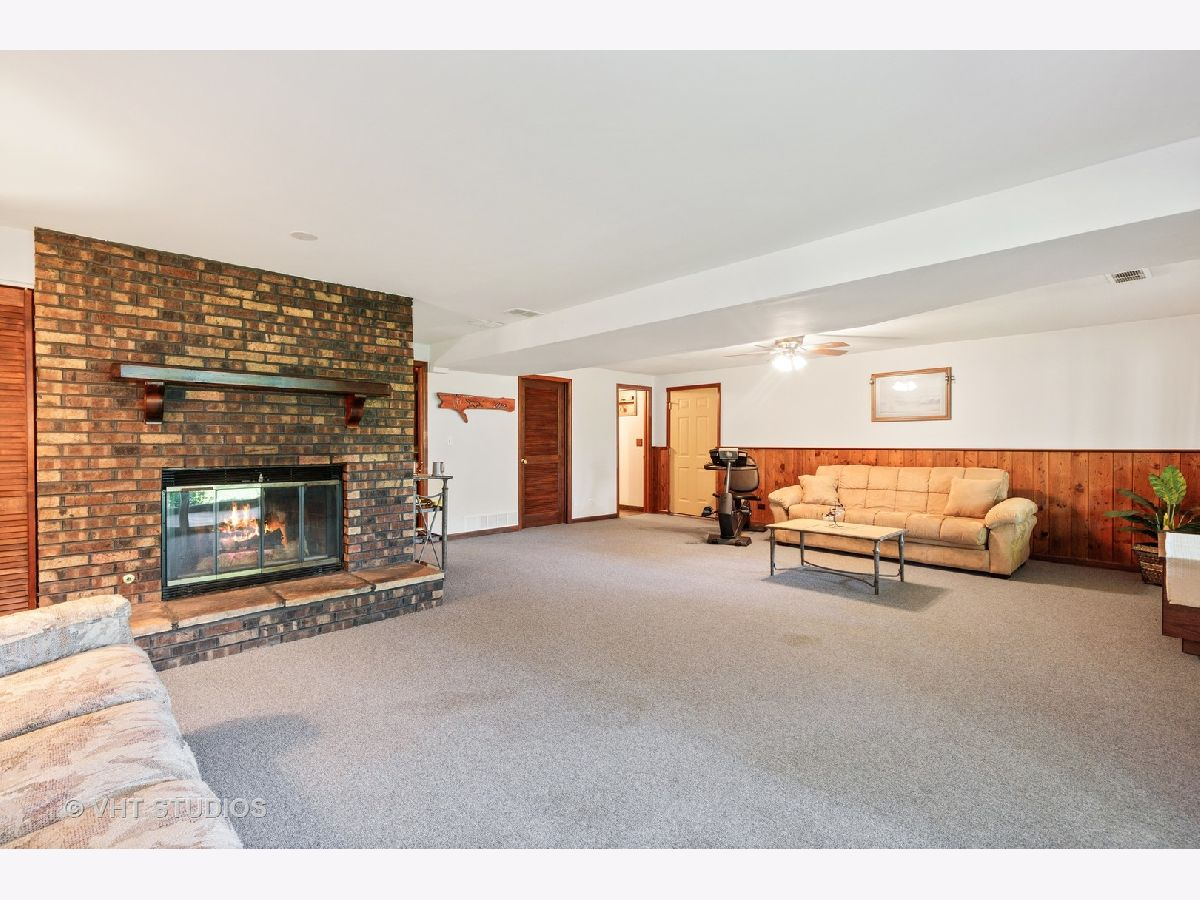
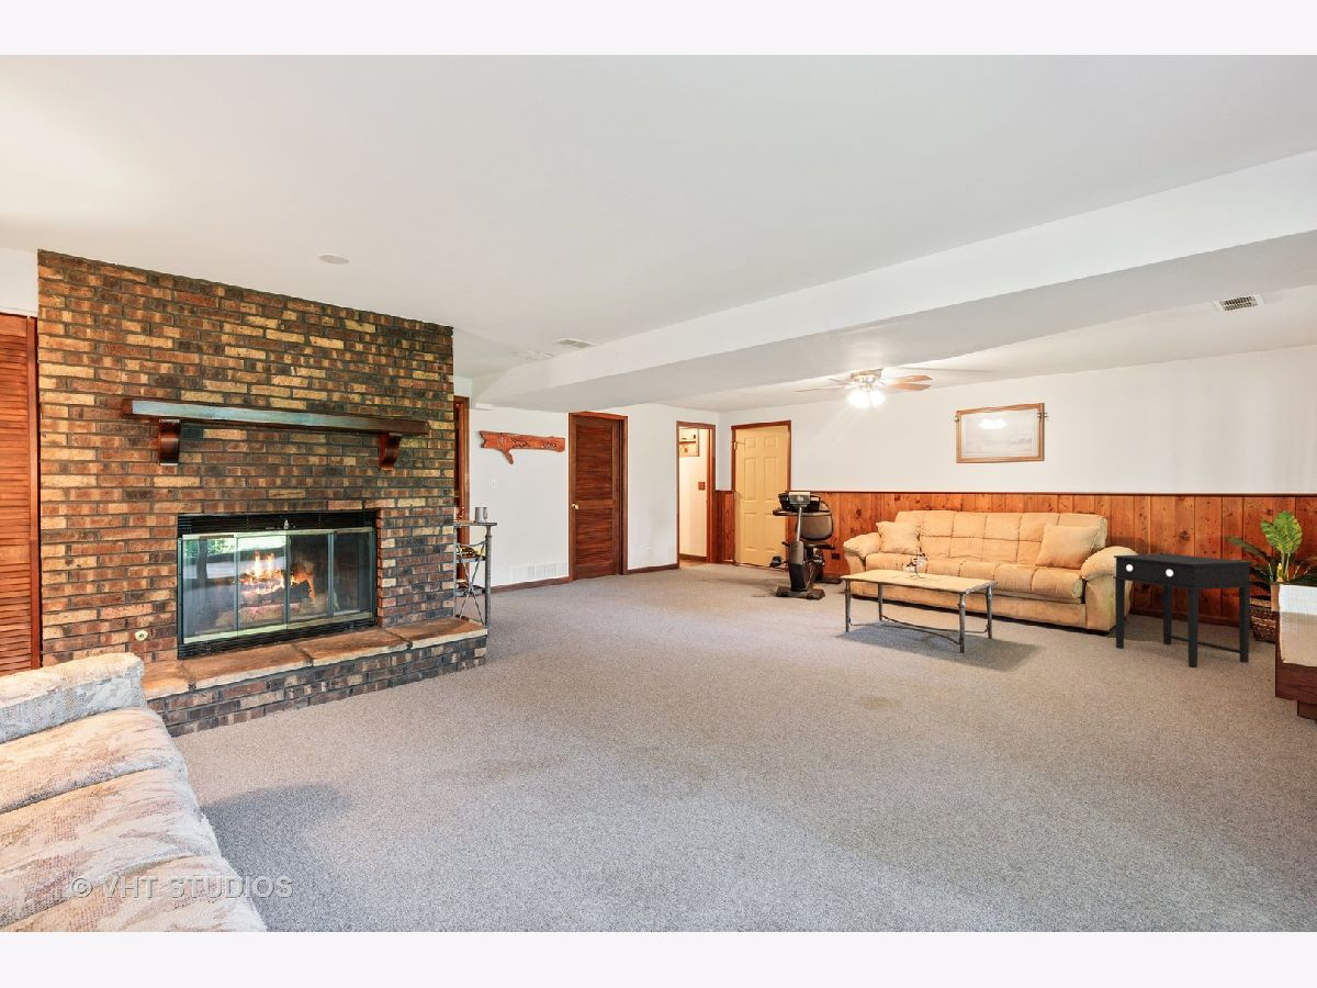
+ side table (1171, 606)
